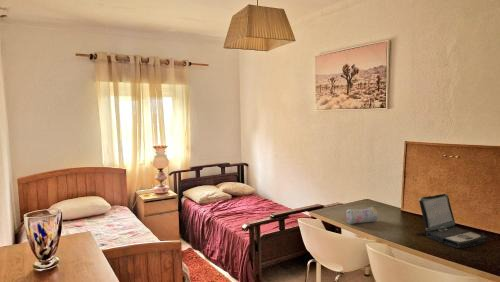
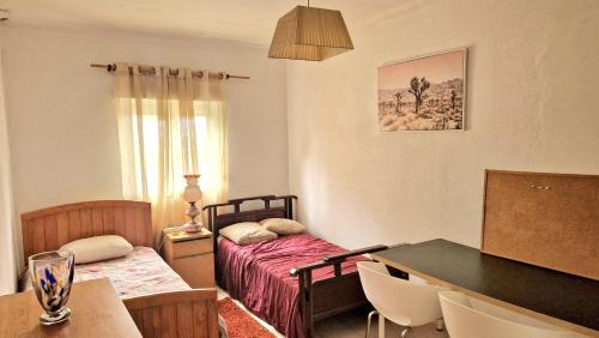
- laptop (450, 218)
- pencil case (361, 215)
